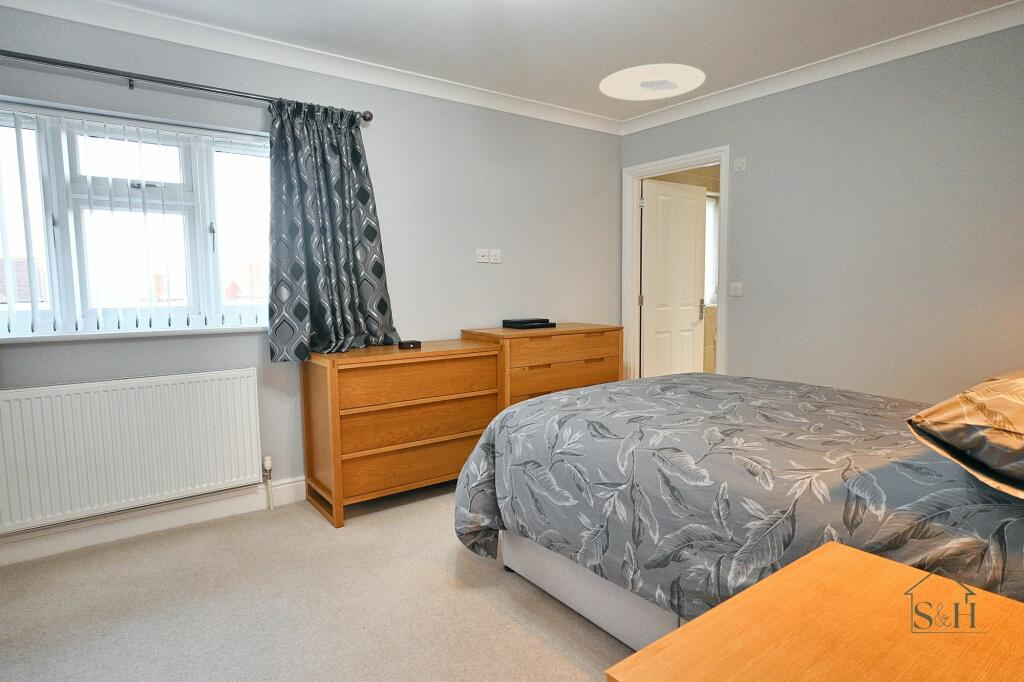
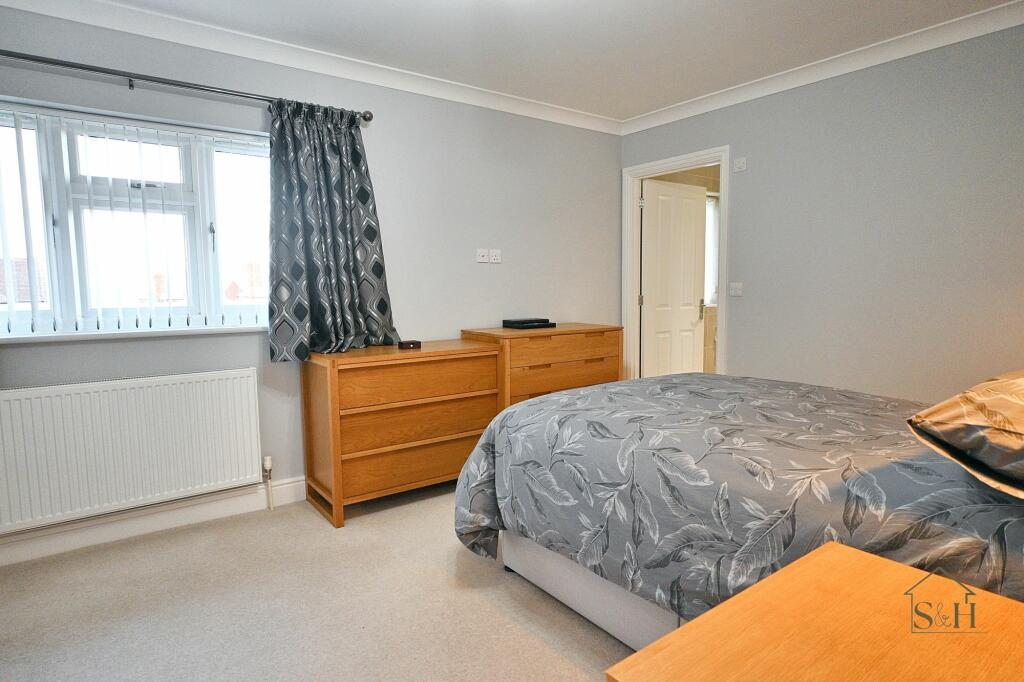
- ceiling light (651, 78)
